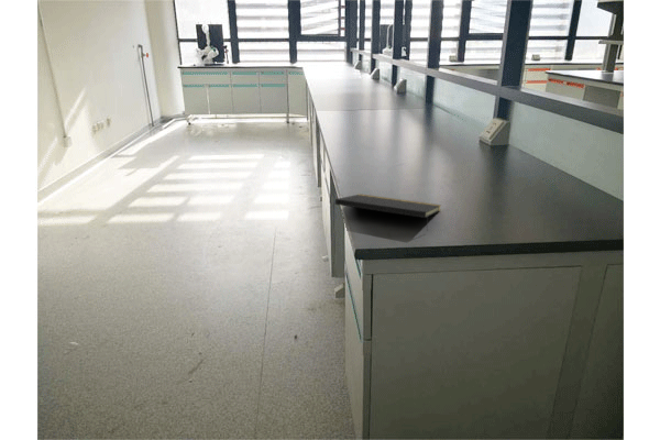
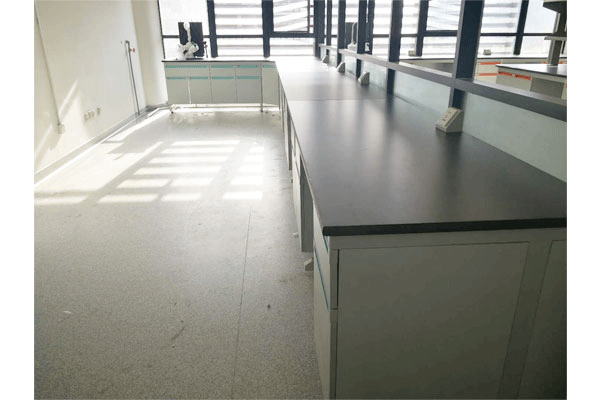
- notepad (388, 205)
